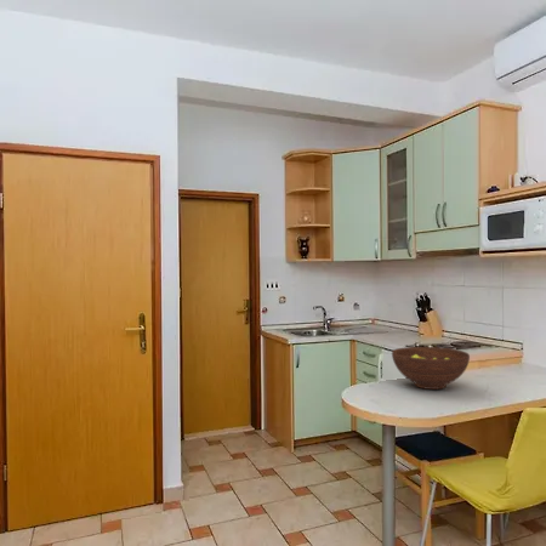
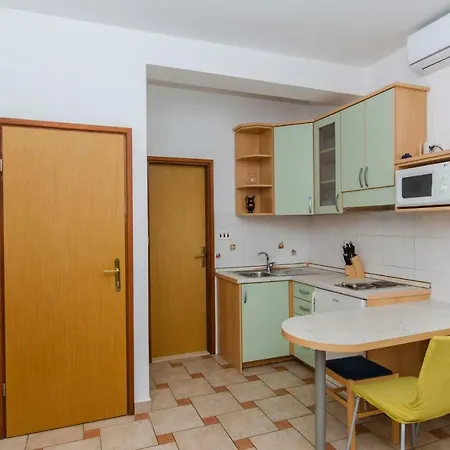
- fruit bowl (430, 369)
